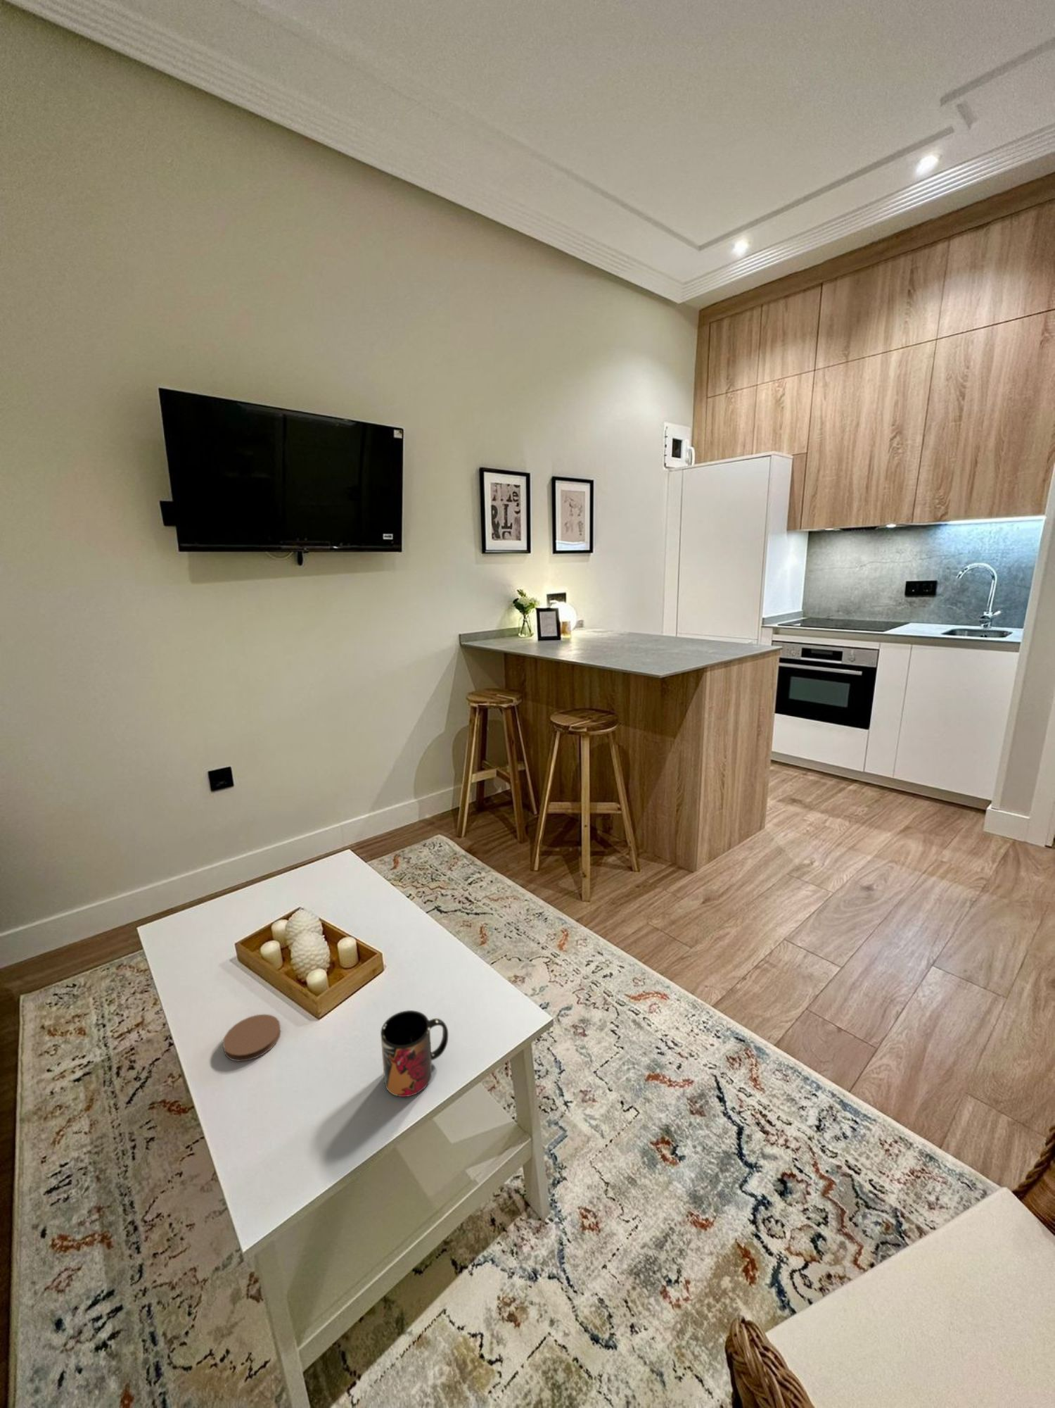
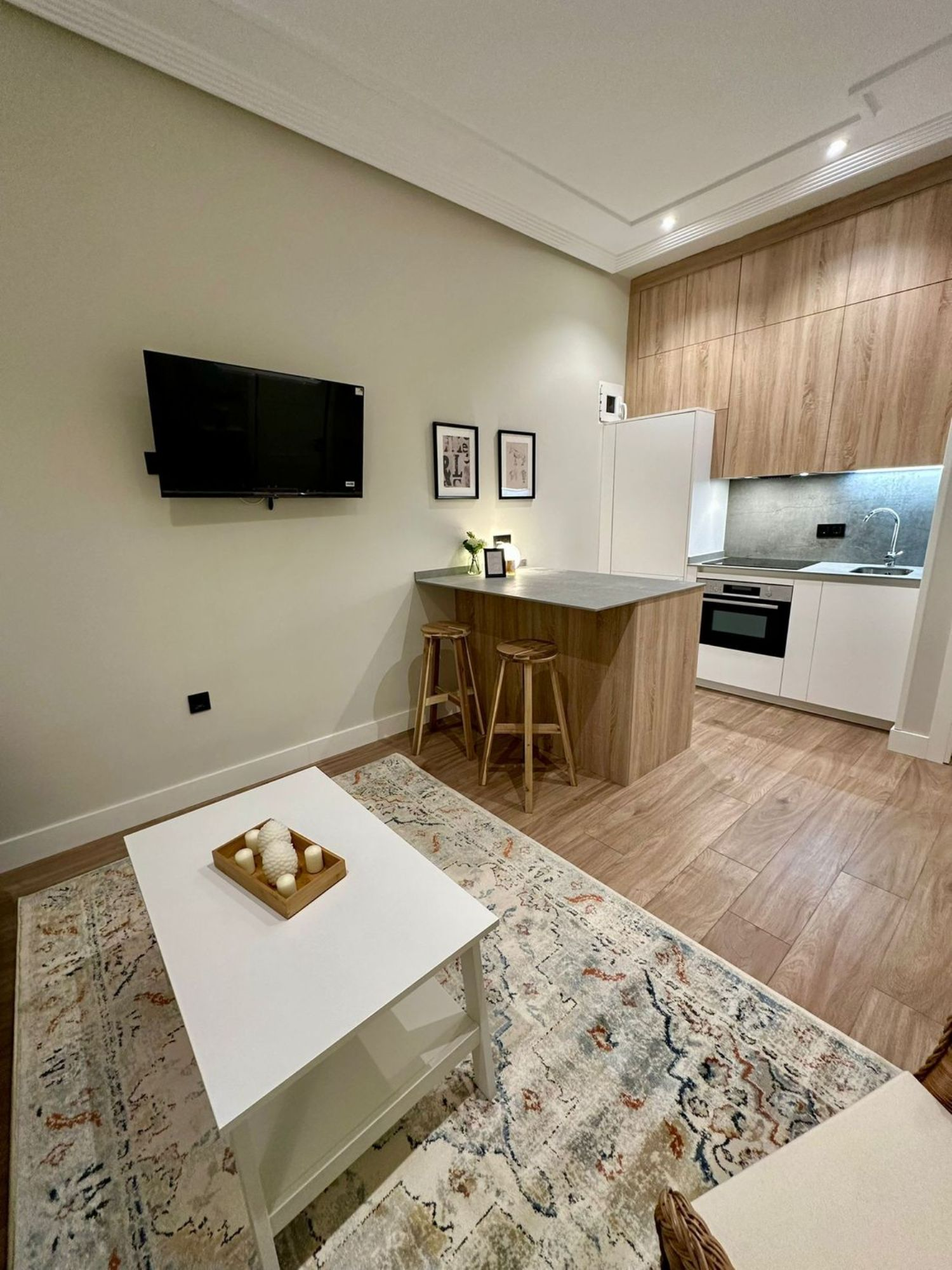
- mug (417, 1047)
- coaster (253, 1037)
